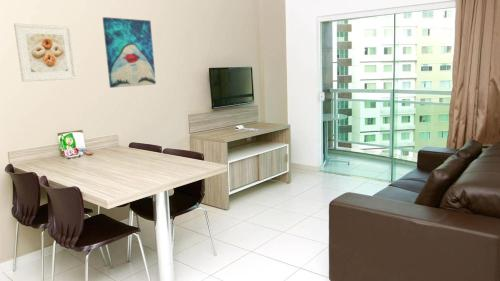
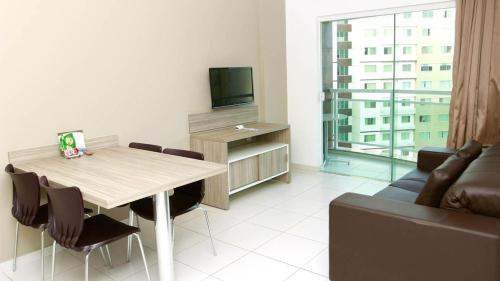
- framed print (47, 52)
- wall art (130, 53)
